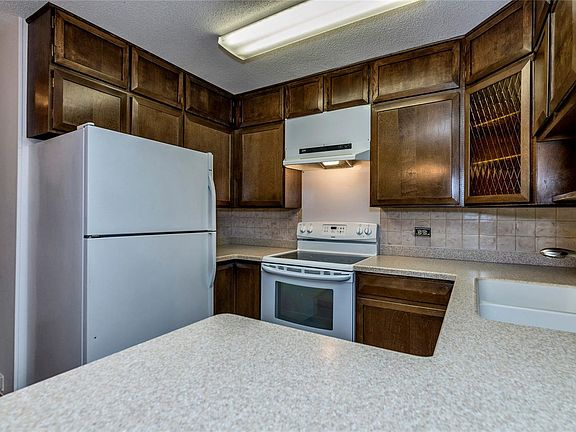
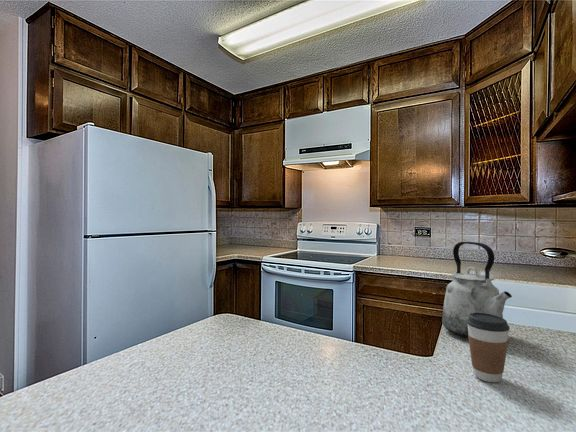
+ coffee cup (487, 346)
+ kettle (479, 290)
